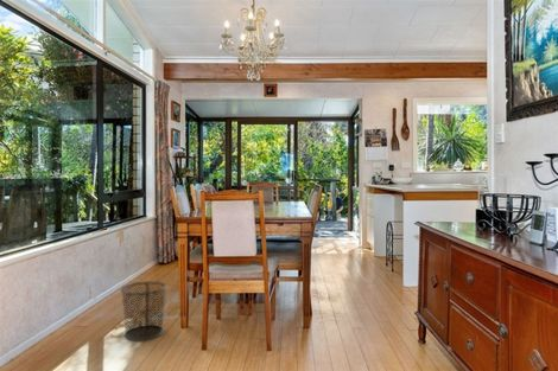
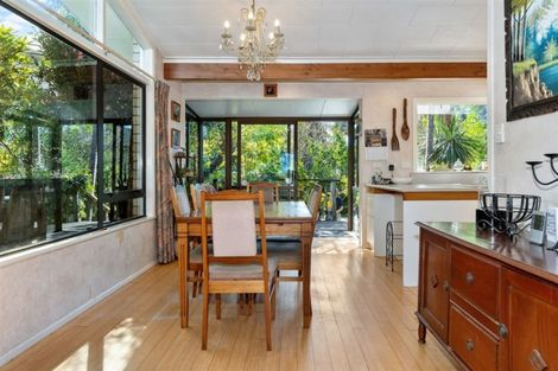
- trash can (144, 309)
